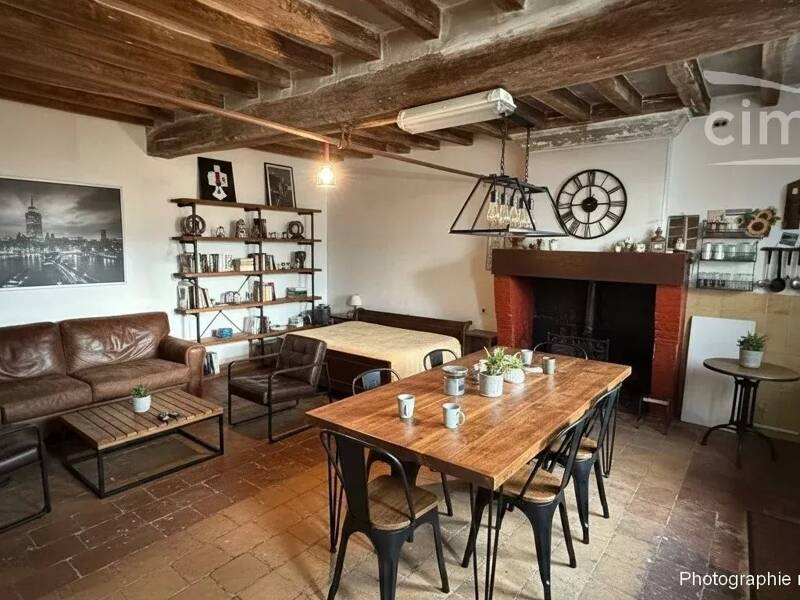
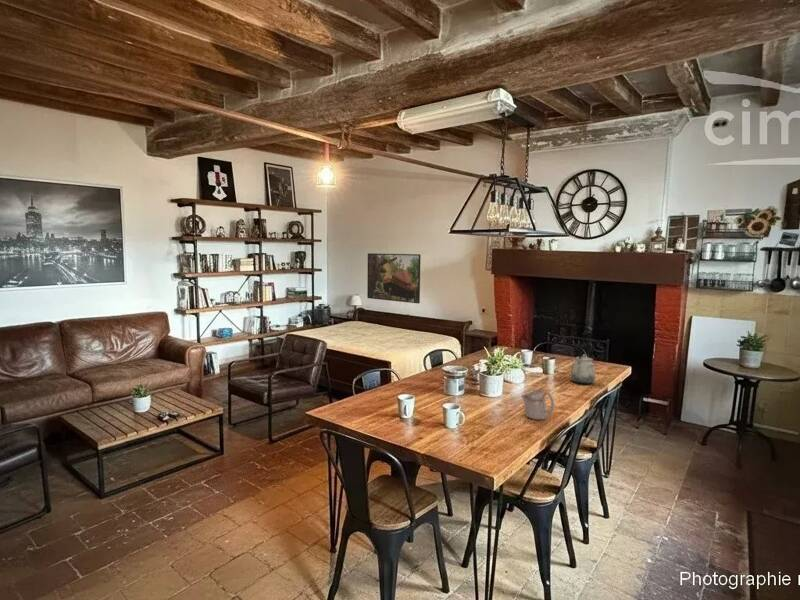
+ kettle (585, 362)
+ teapot (537, 403)
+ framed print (392, 277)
